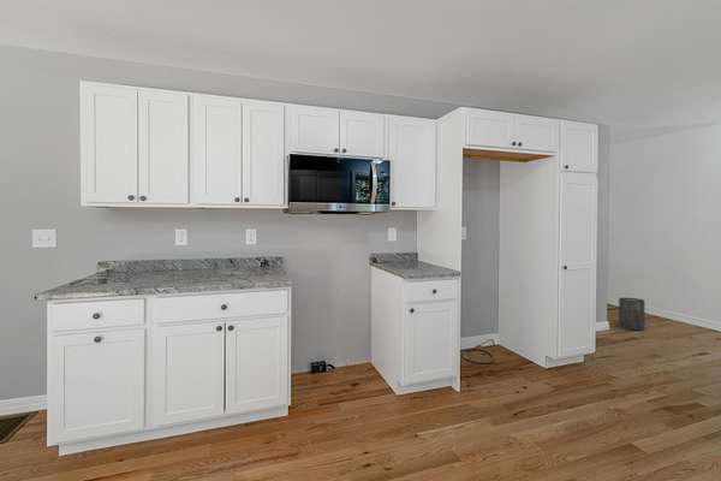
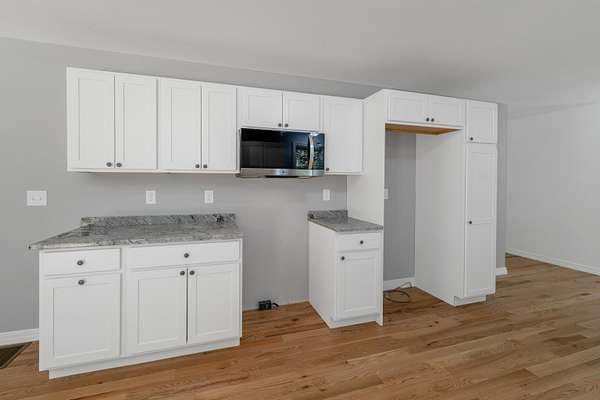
- trash can (631, 313)
